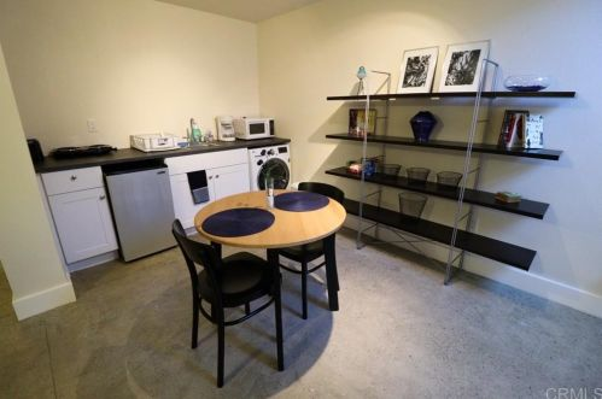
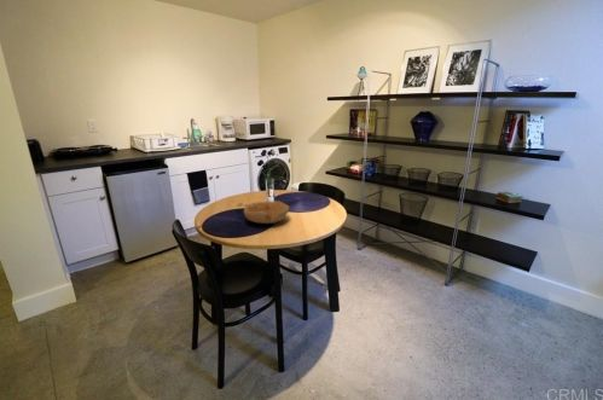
+ bowl (266, 213)
